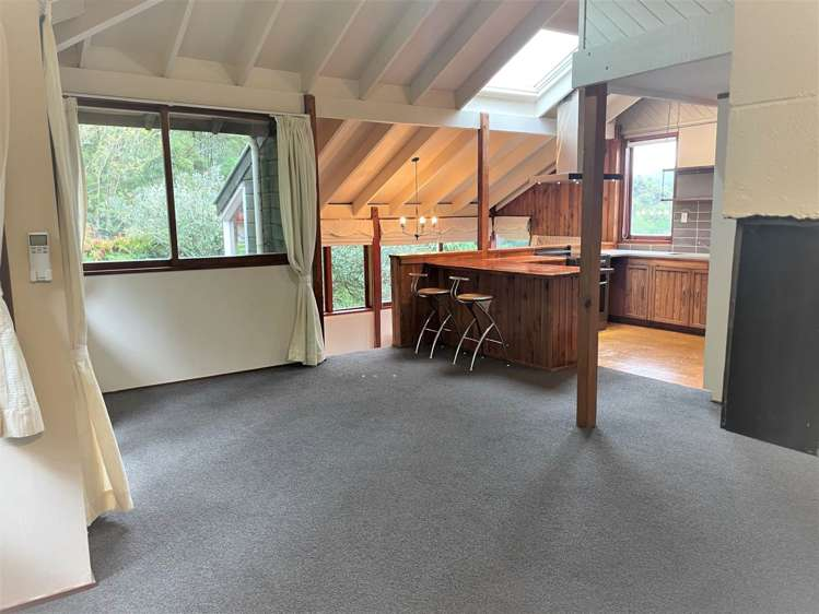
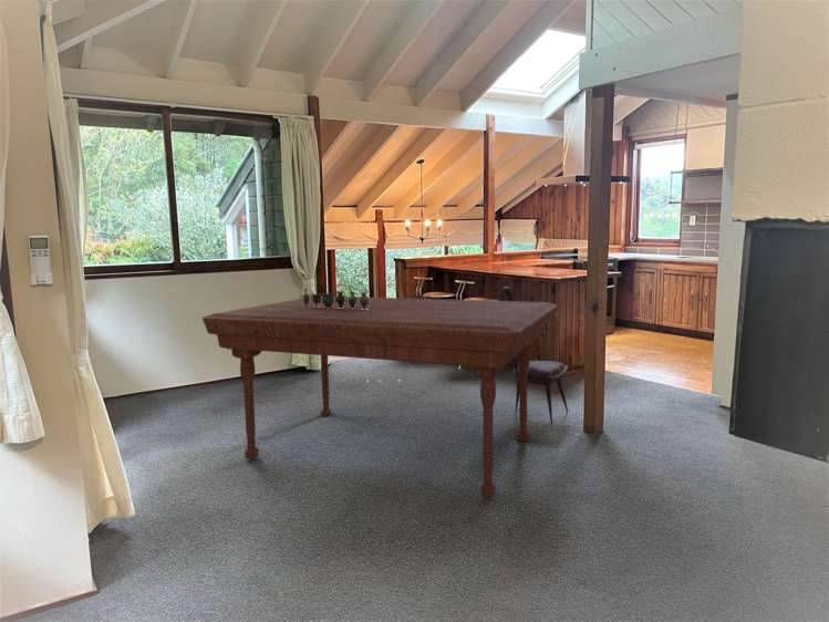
+ vase (335, 298)
+ dining table (391, 360)
+ dining chair (532, 361)
